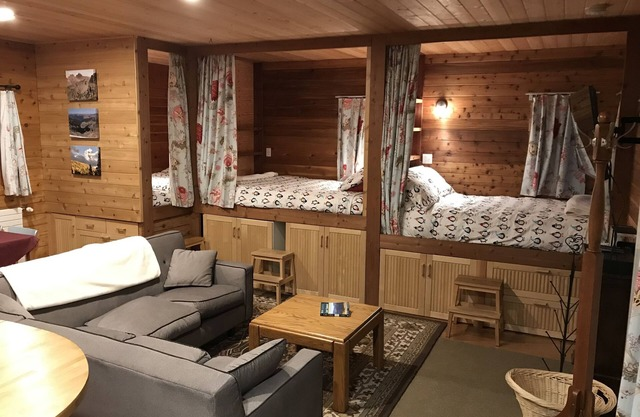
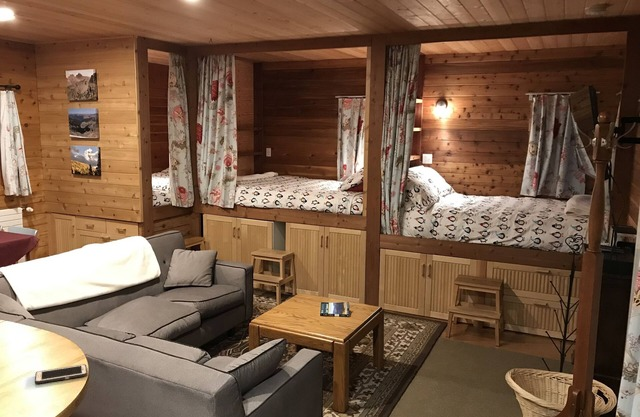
+ cell phone (61, 373)
